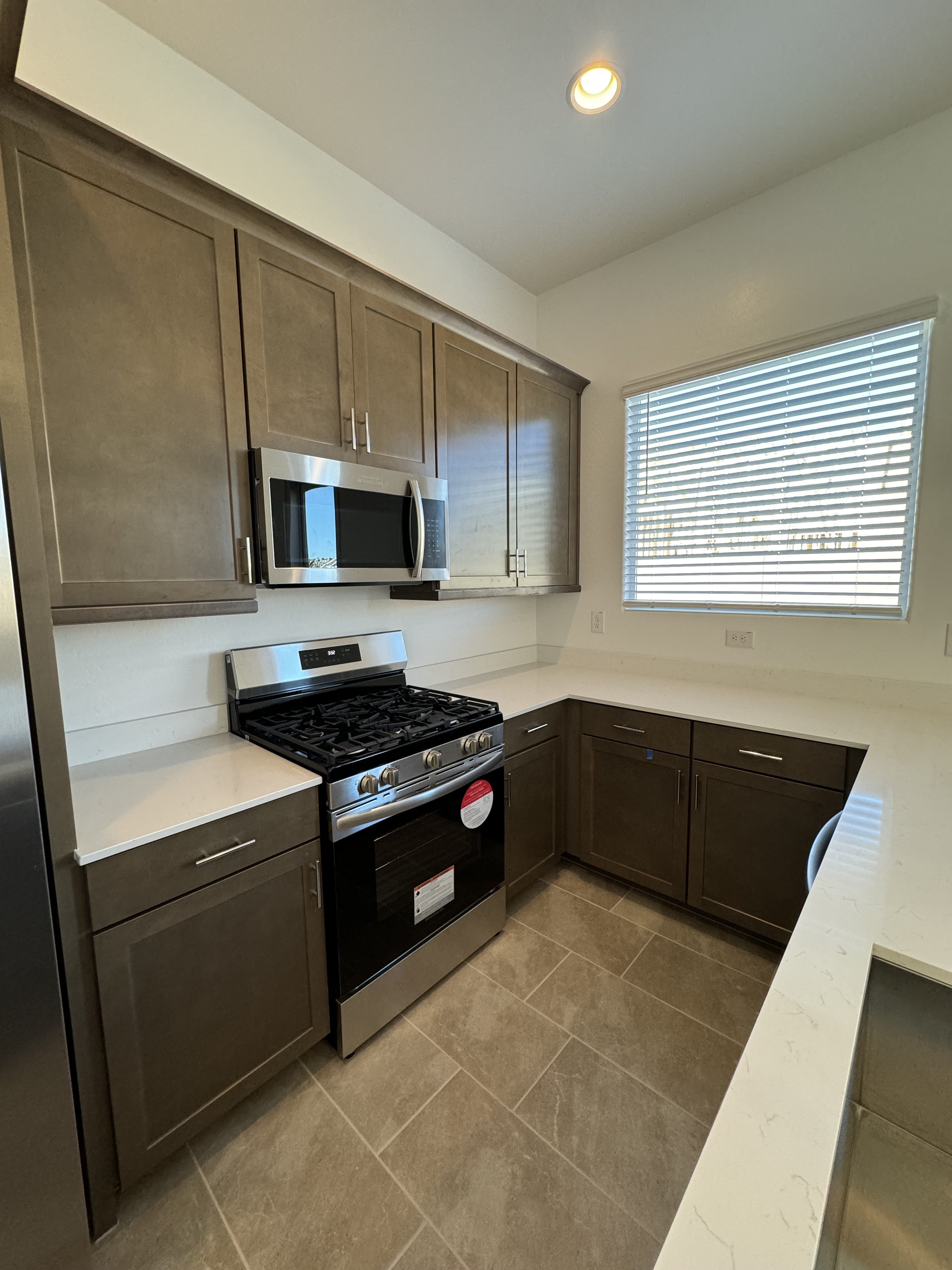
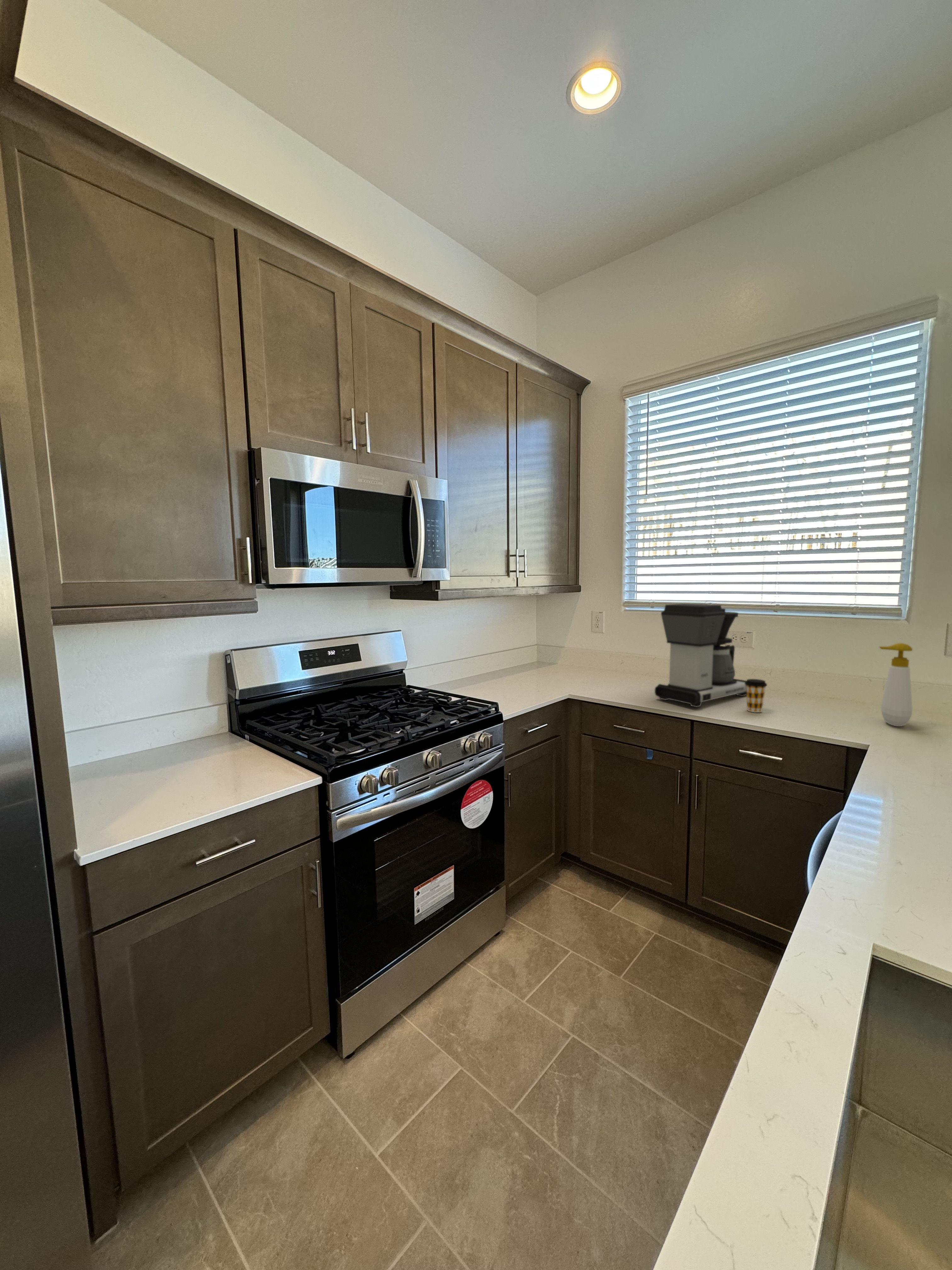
+ soap bottle (894, 684)
+ coffee maker (706, 651)
+ coffee cup (755, 695)
